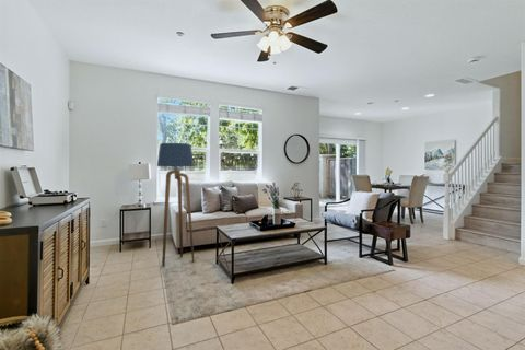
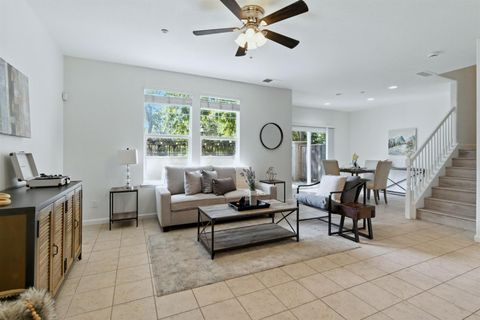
- floor lamp (178, 203)
